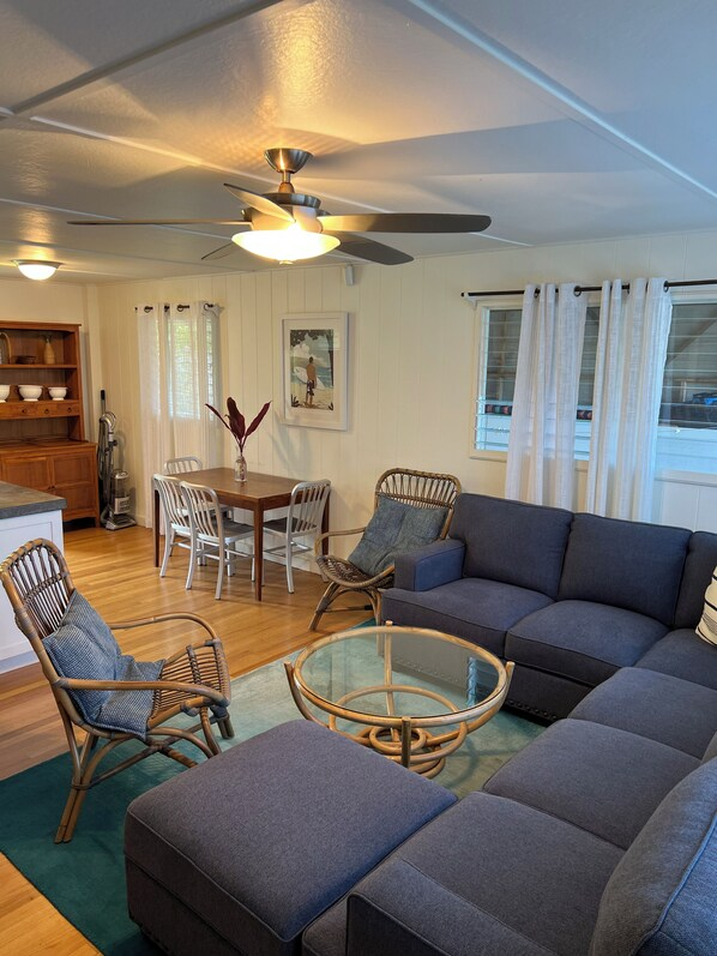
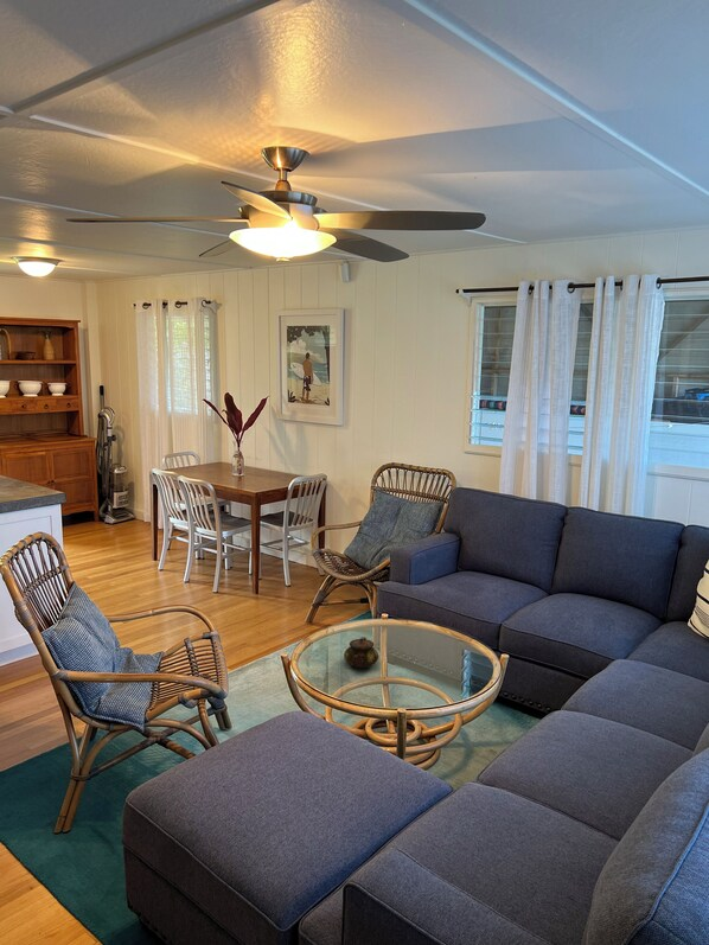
+ teapot (360, 651)
